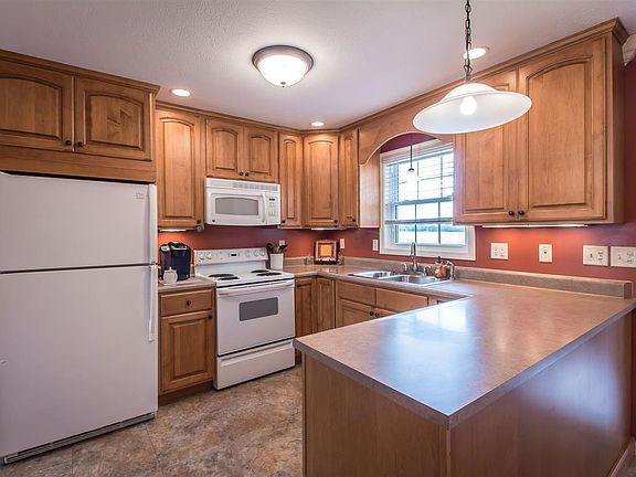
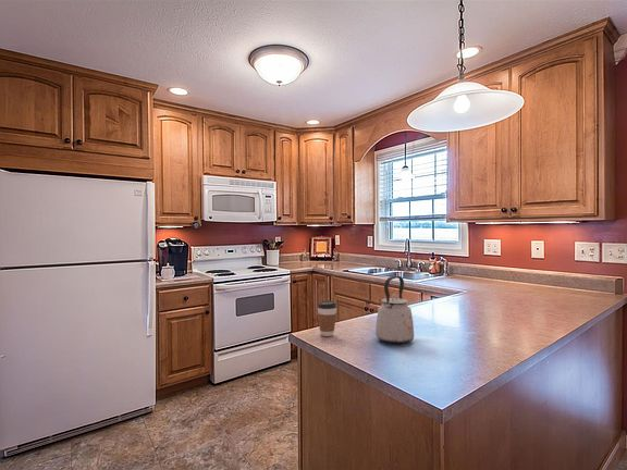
+ coffee cup (327, 318)
+ kettle (397, 307)
